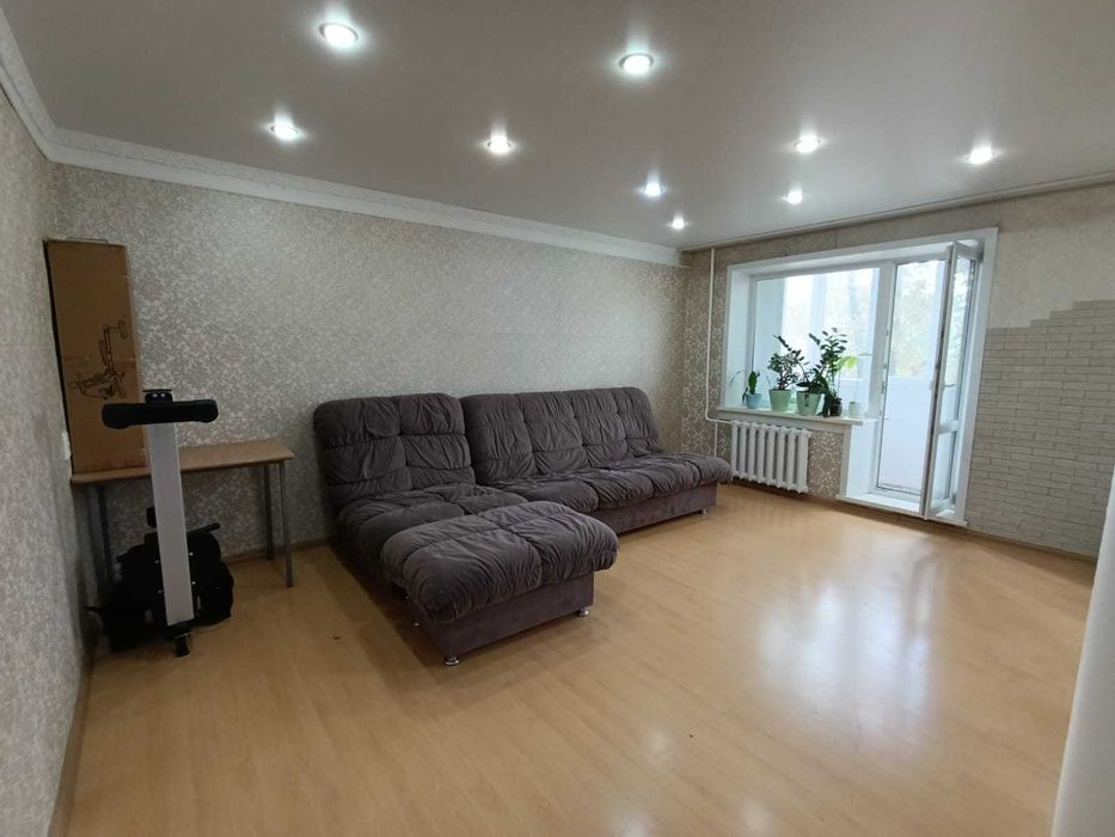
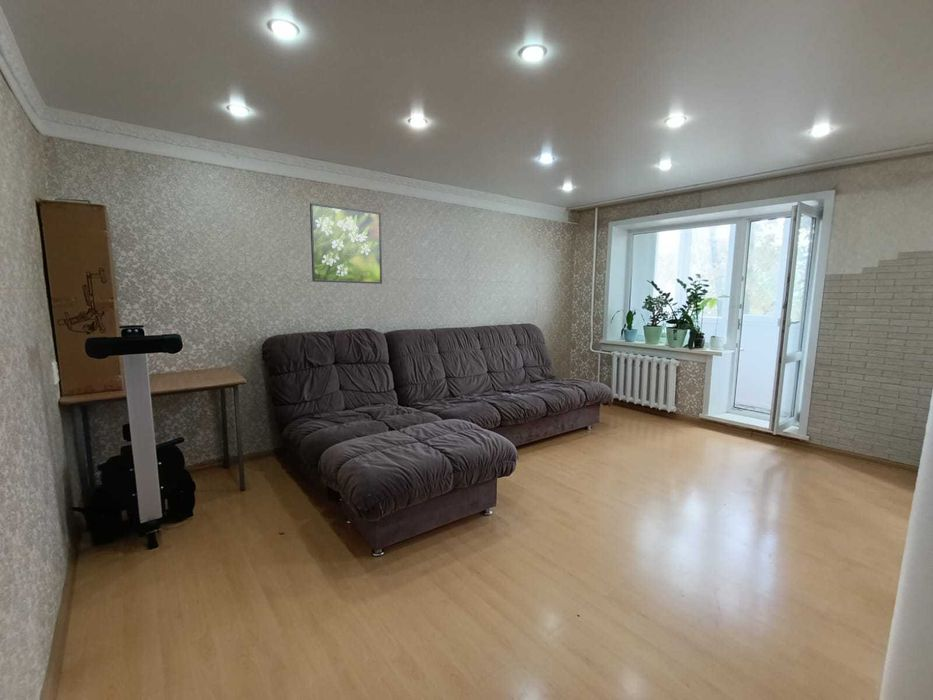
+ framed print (348, 245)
